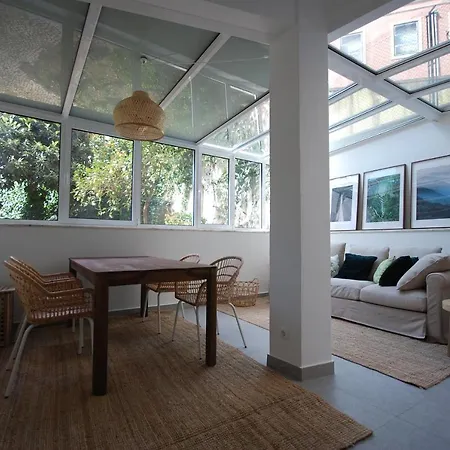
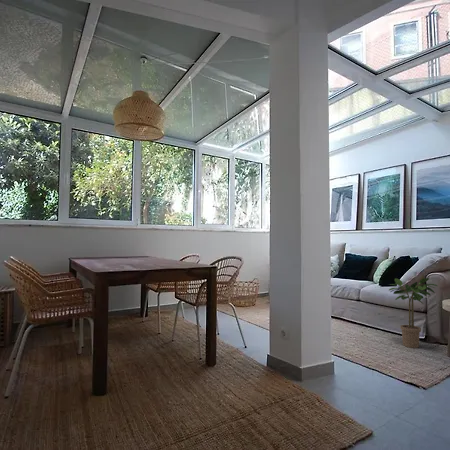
+ potted plant (413, 310)
